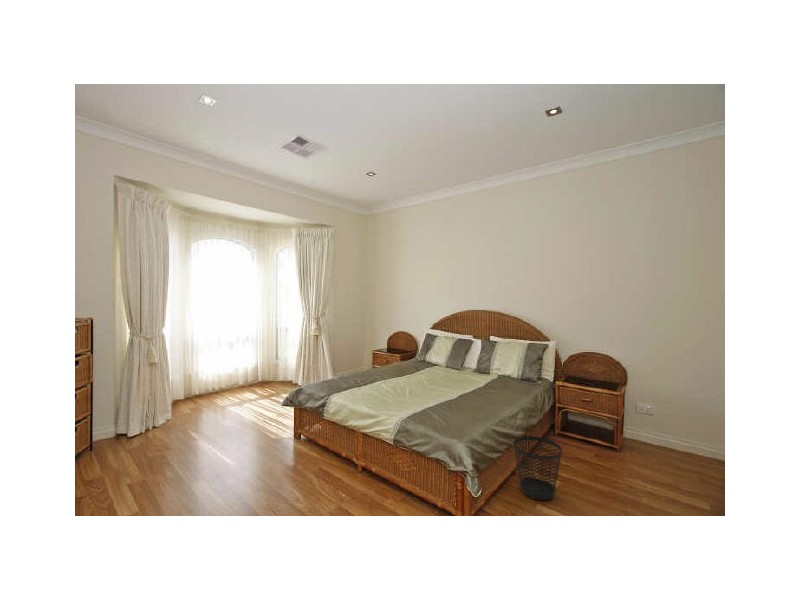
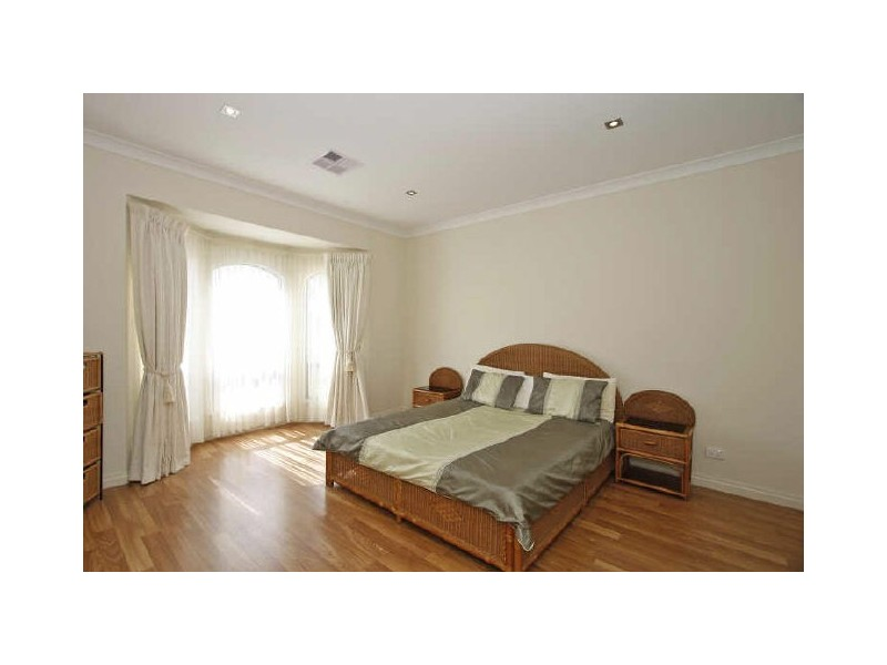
- wastebasket (537, 468)
